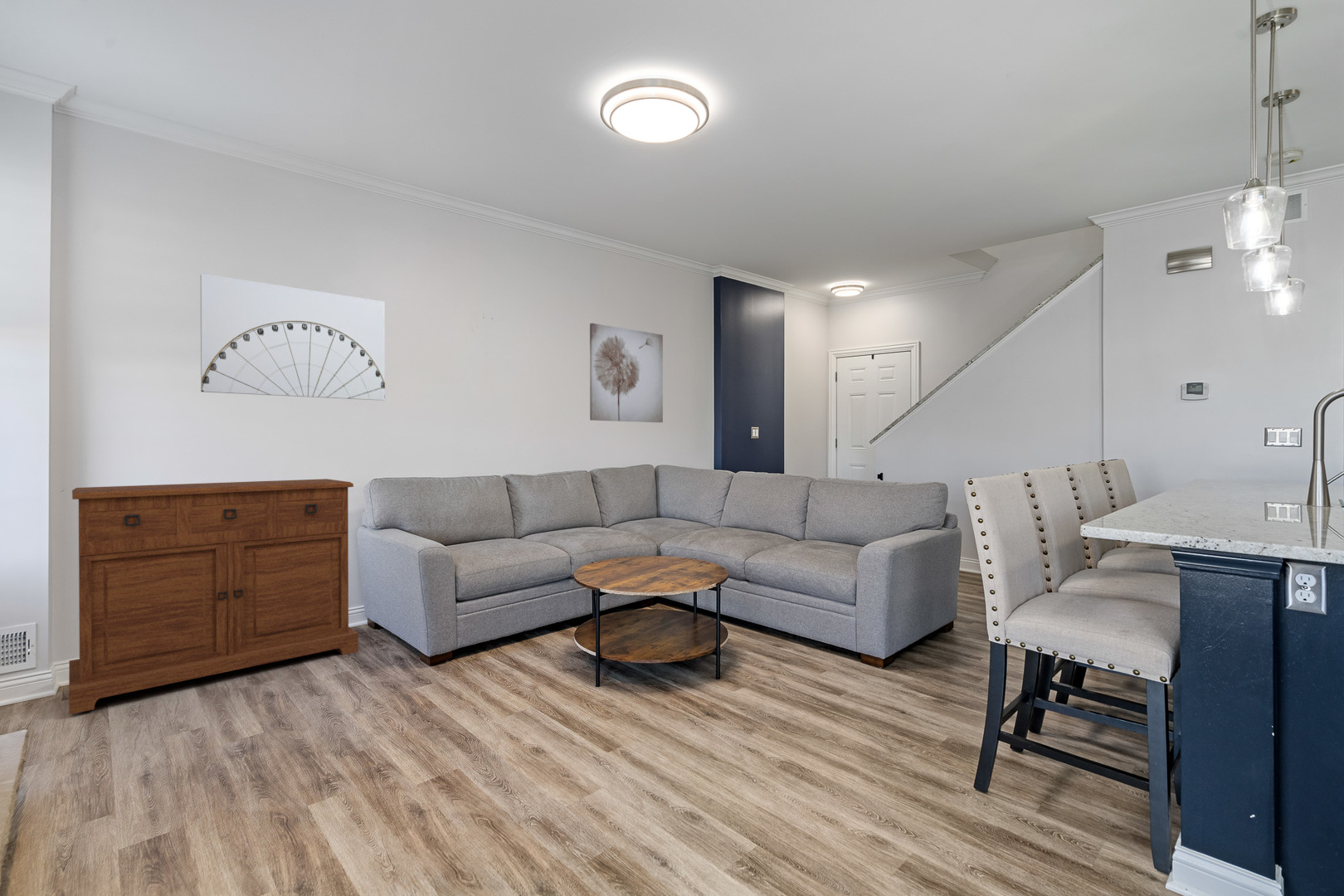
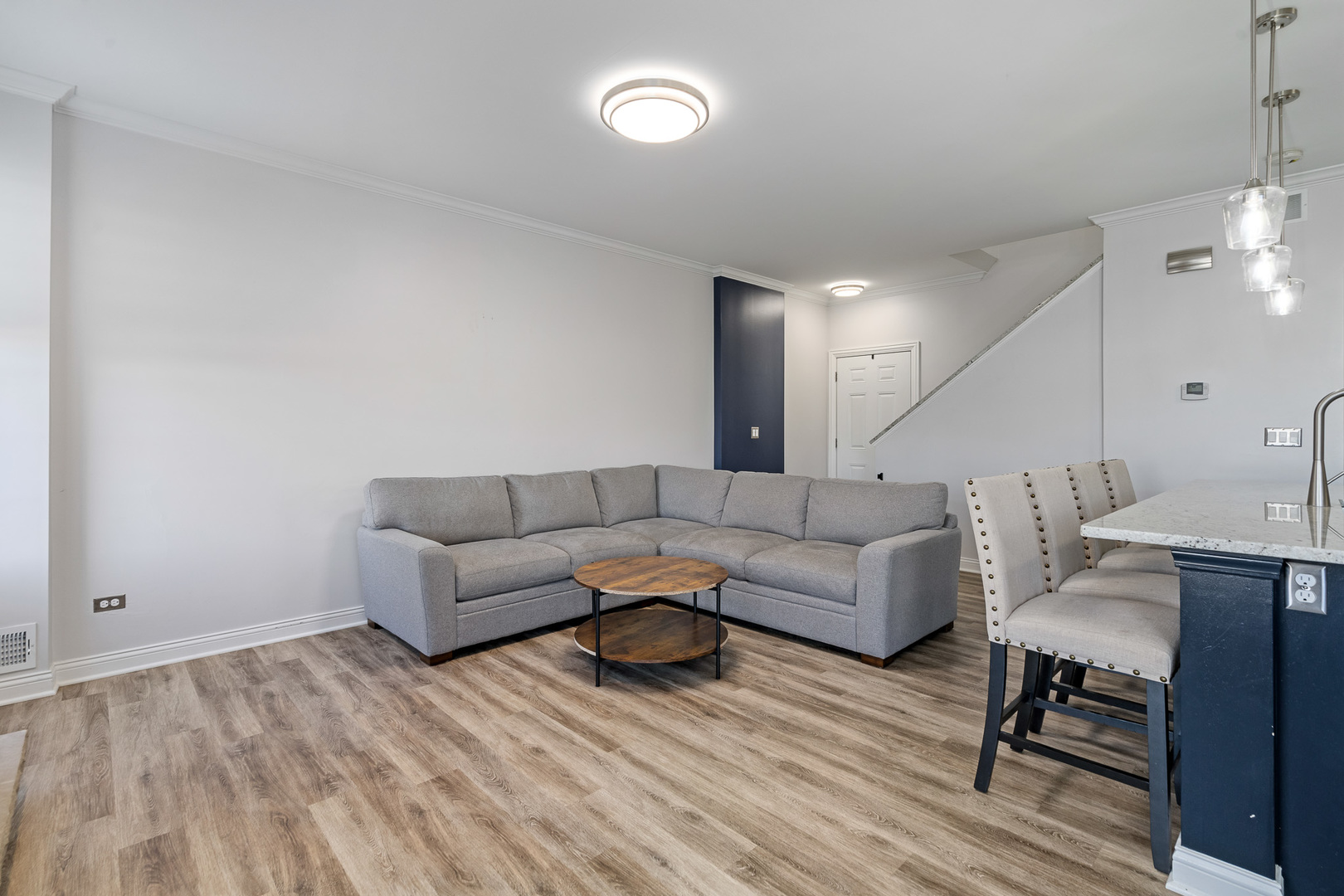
- sideboard (223, 575)
- wall art (300, 343)
- wall art (628, 375)
